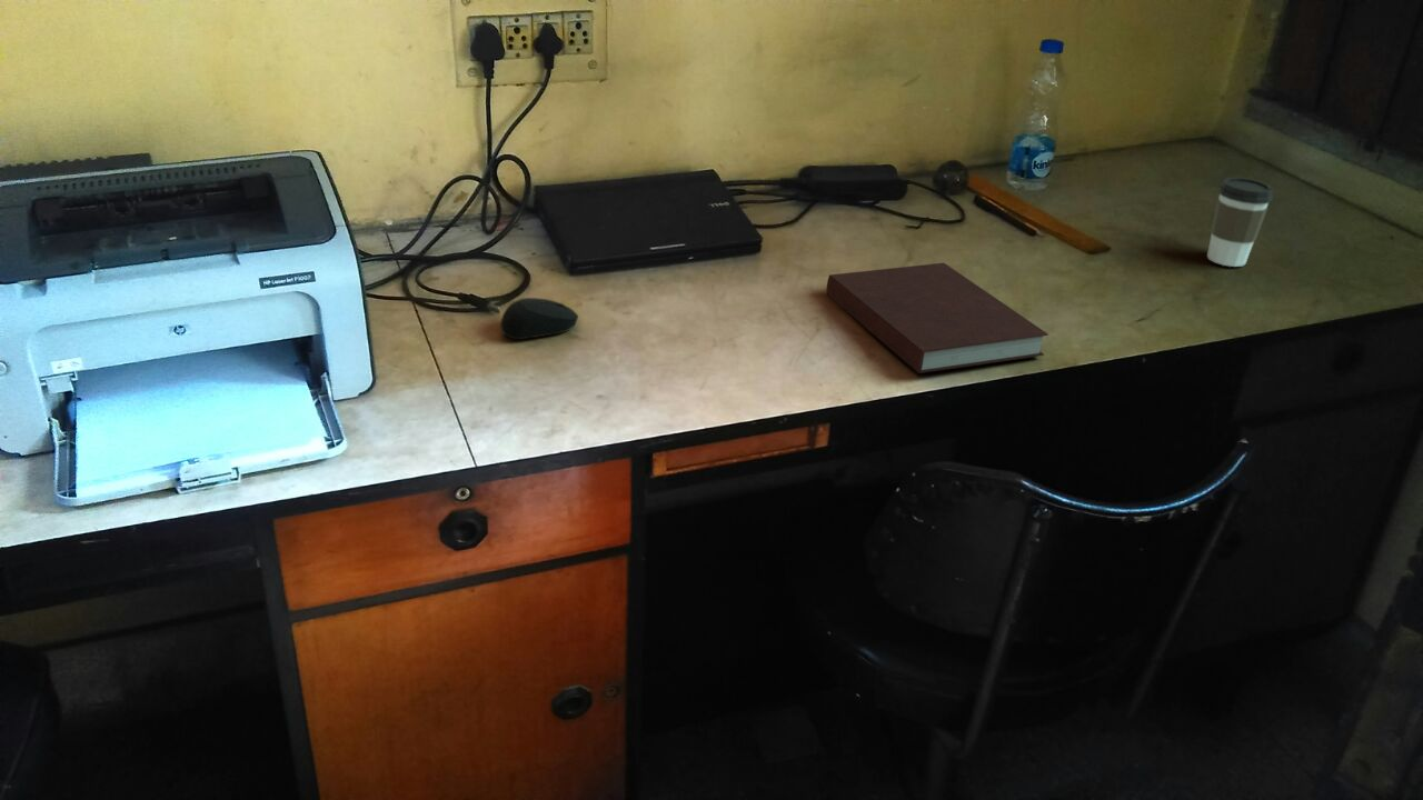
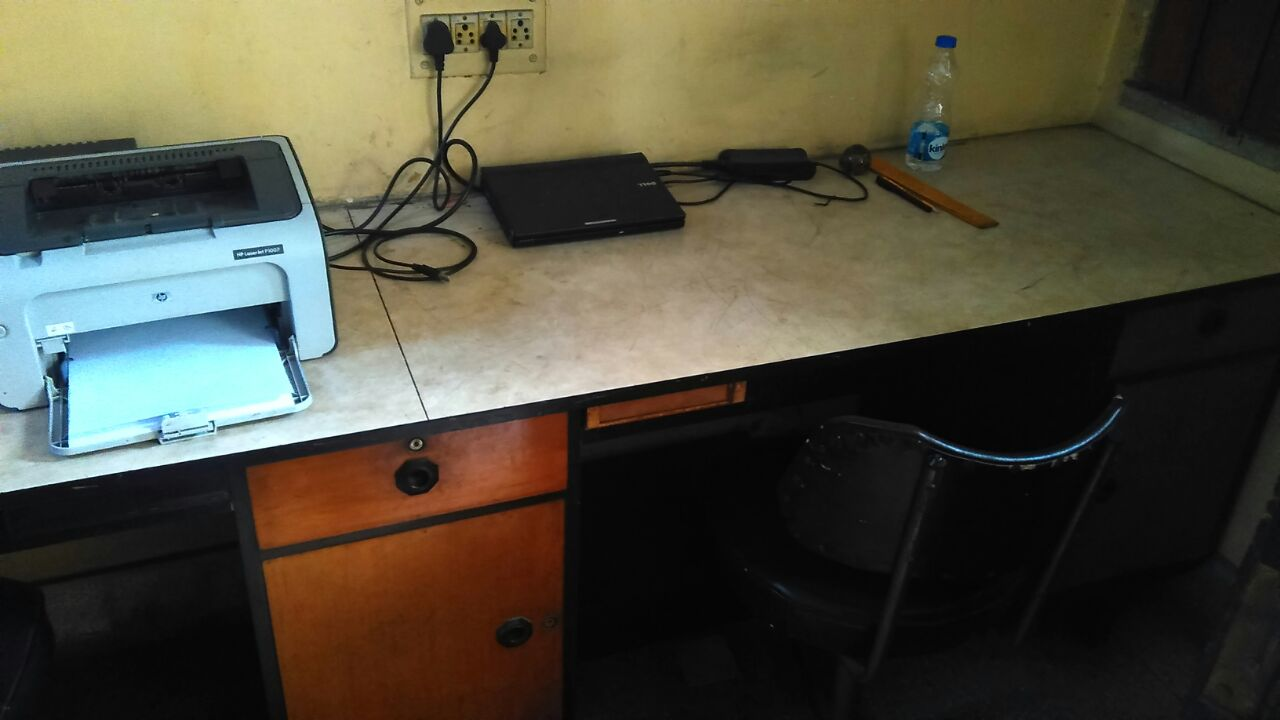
- notebook (932, 313)
- coffee cup (1236, 222)
- computer mouse (539, 314)
